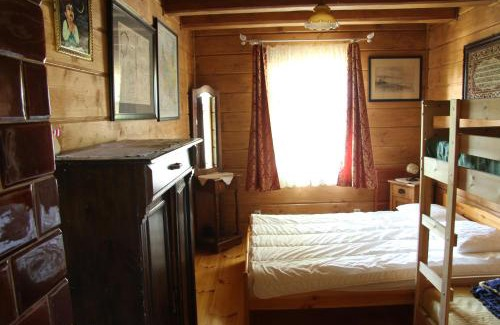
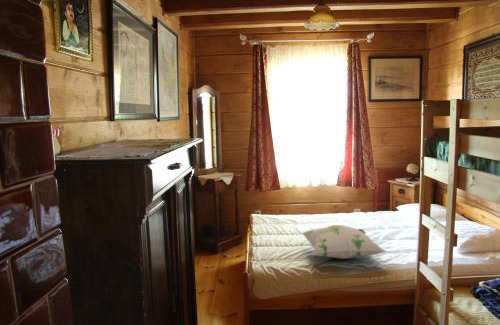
+ decorative pillow (340, 241)
